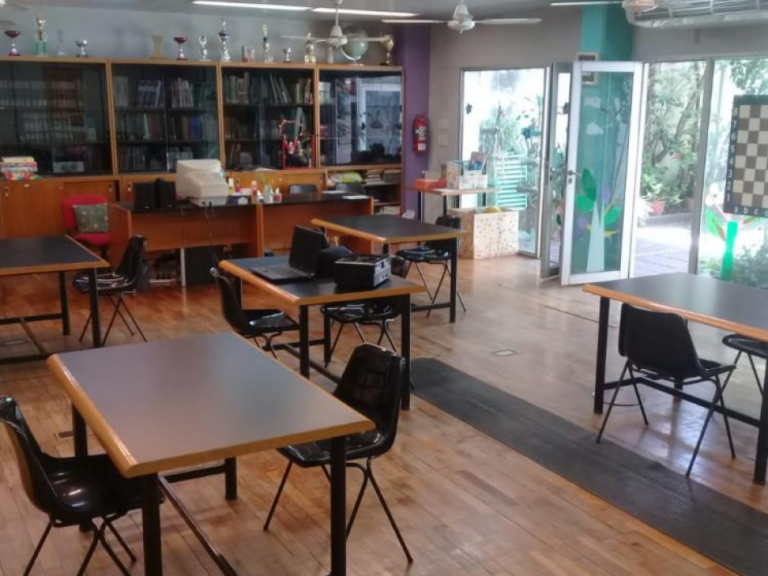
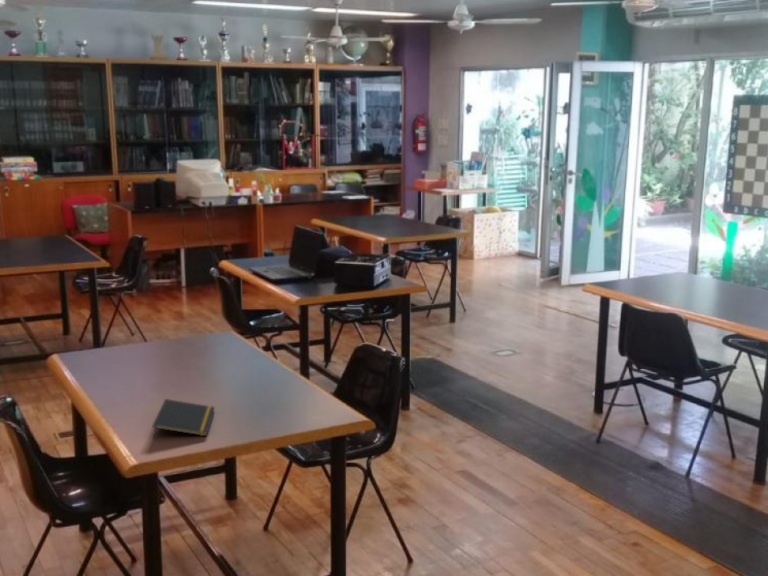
+ notepad (185, 416)
